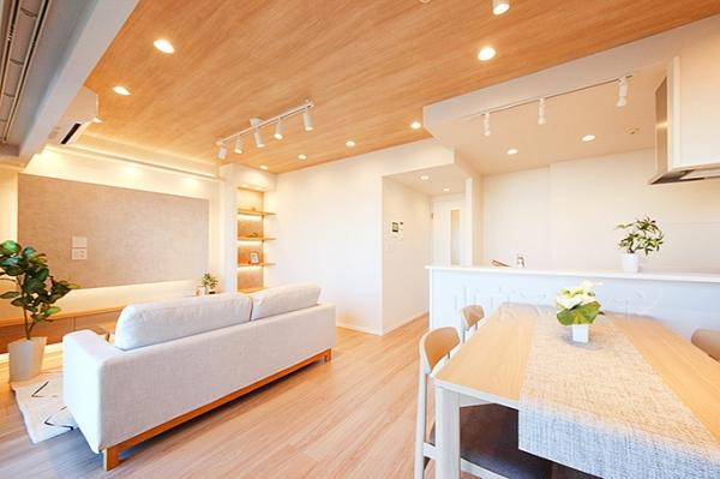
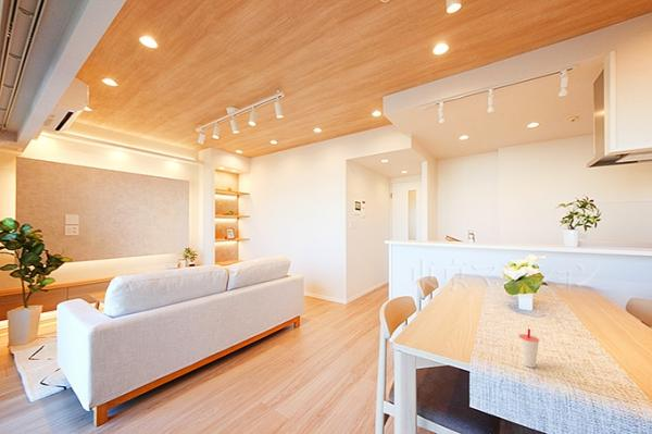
+ cup (528, 346)
